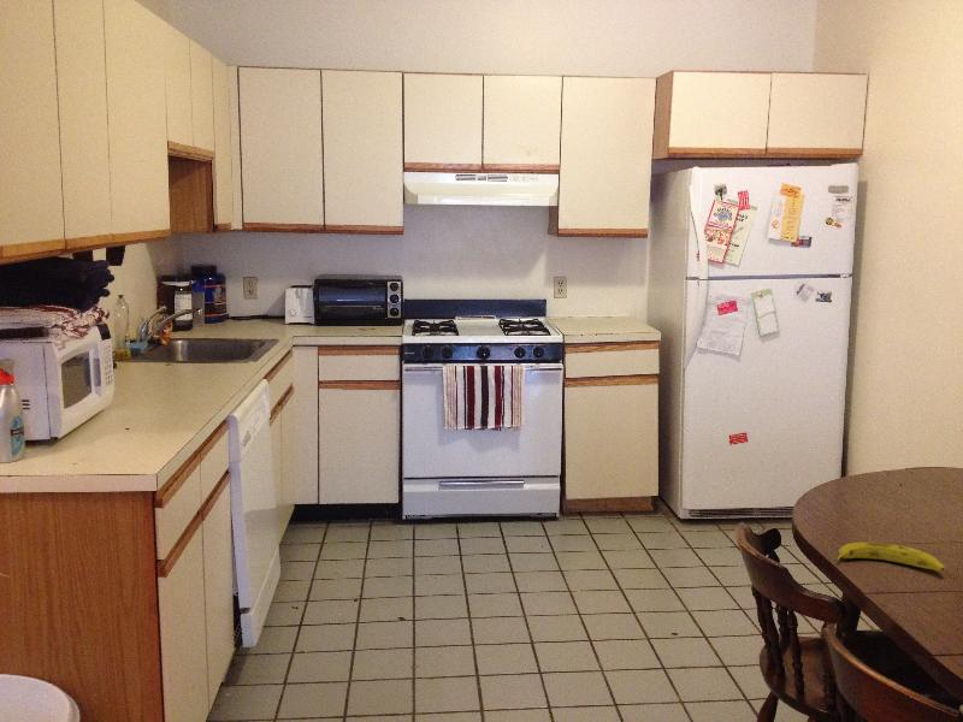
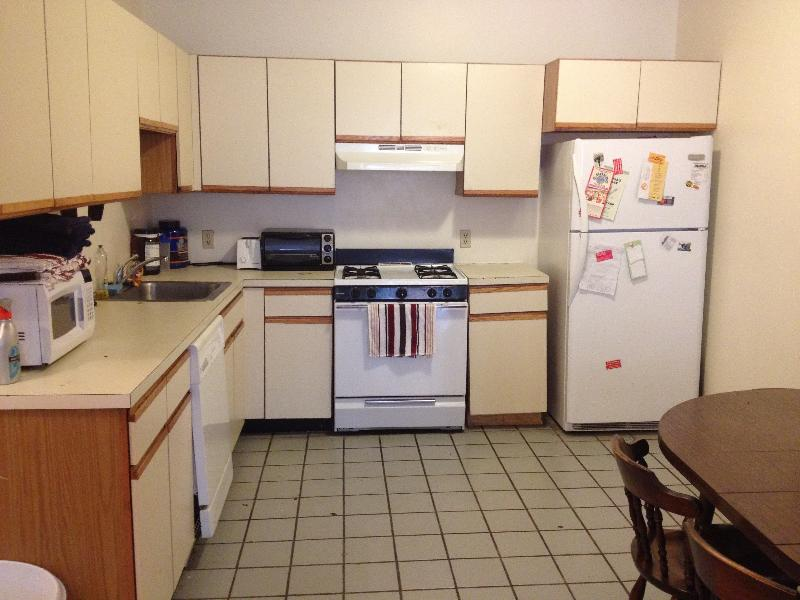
- fruit (891, 557)
